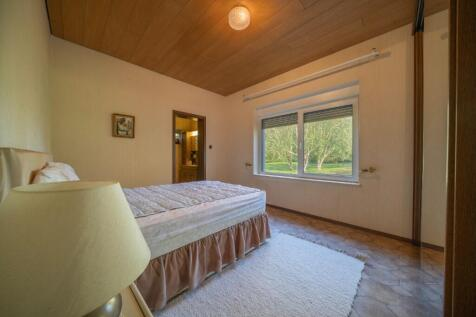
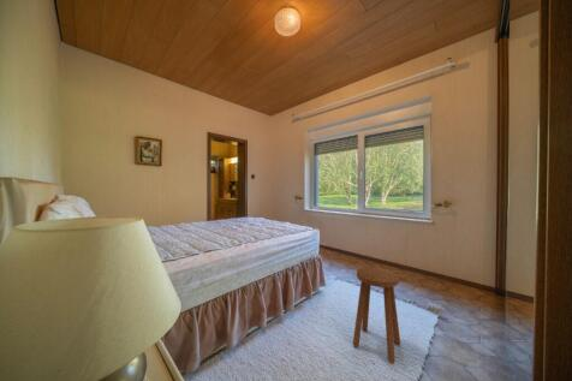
+ stool (385, 309)
